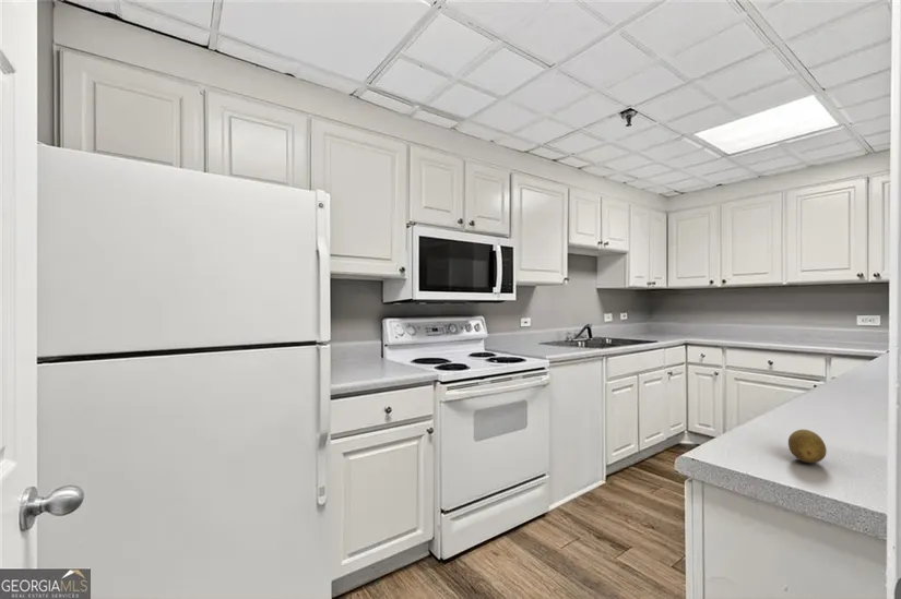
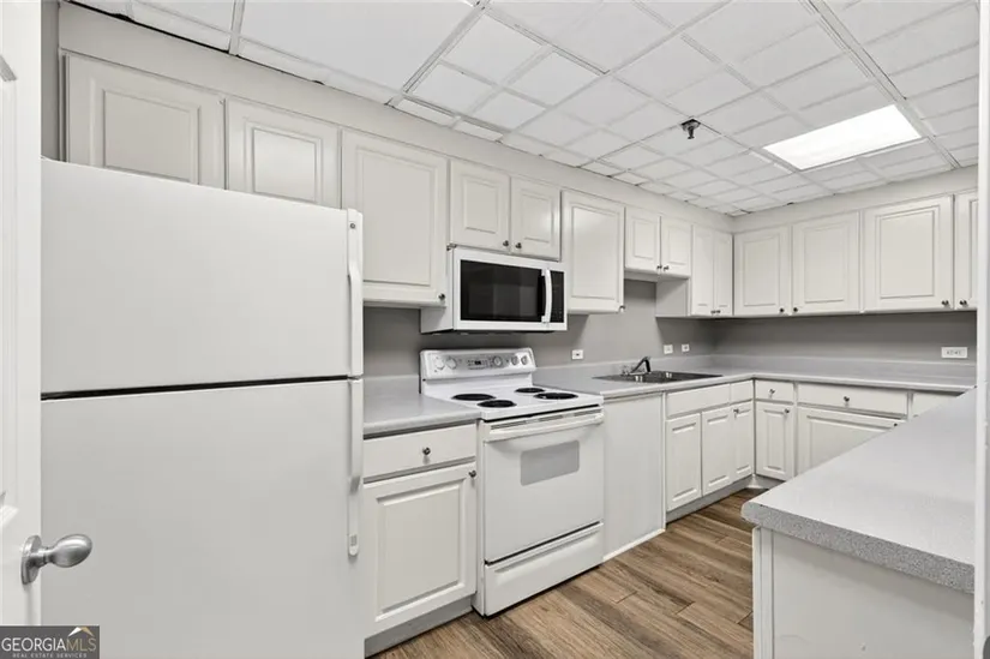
- fruit (806, 445)
